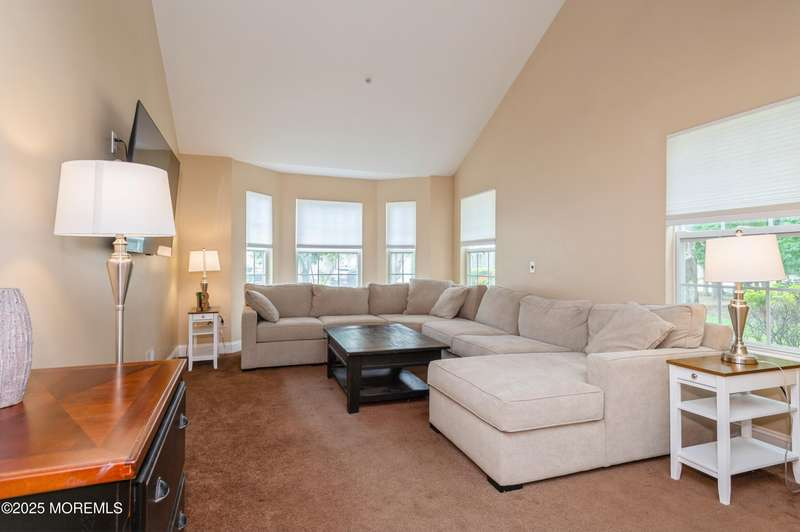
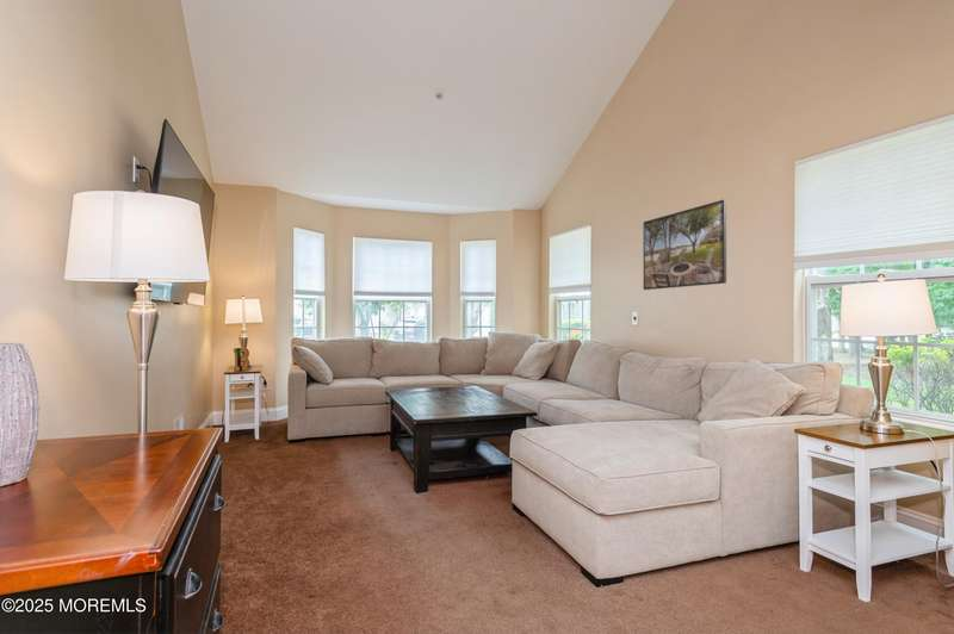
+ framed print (680, 249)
